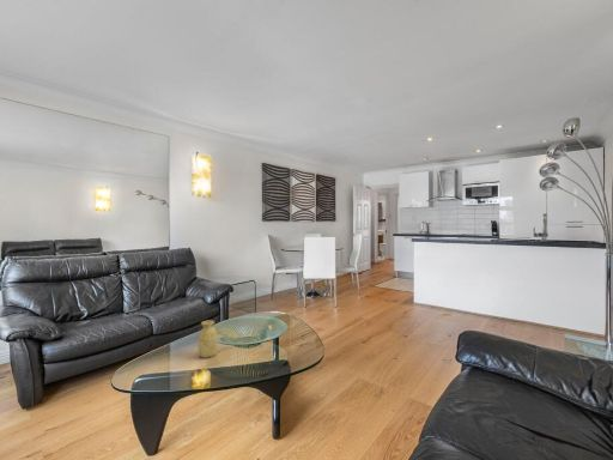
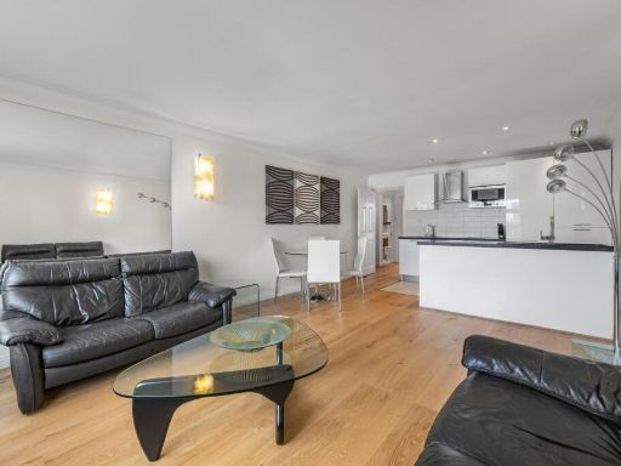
- vase (207, 338)
